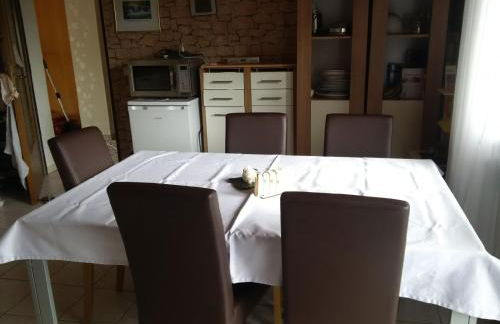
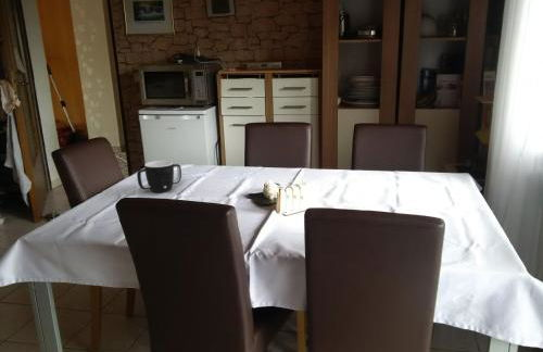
+ mug (160, 176)
